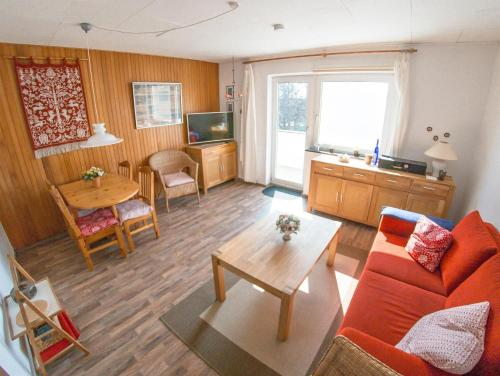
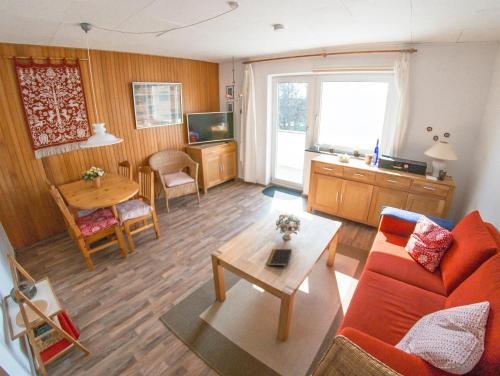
+ notepad (279, 256)
